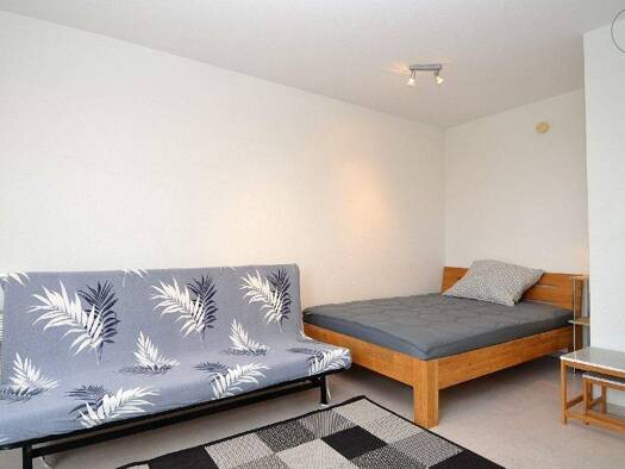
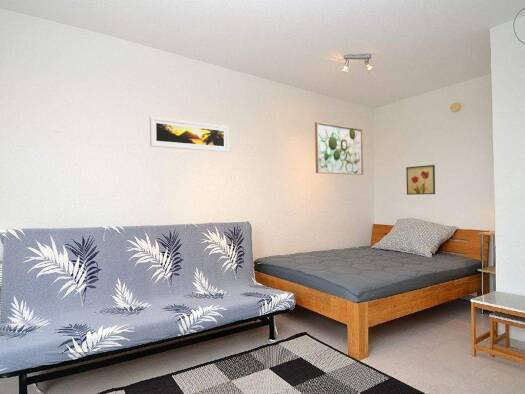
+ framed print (192, 135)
+ wall art (341, 149)
+ wall art (420, 180)
